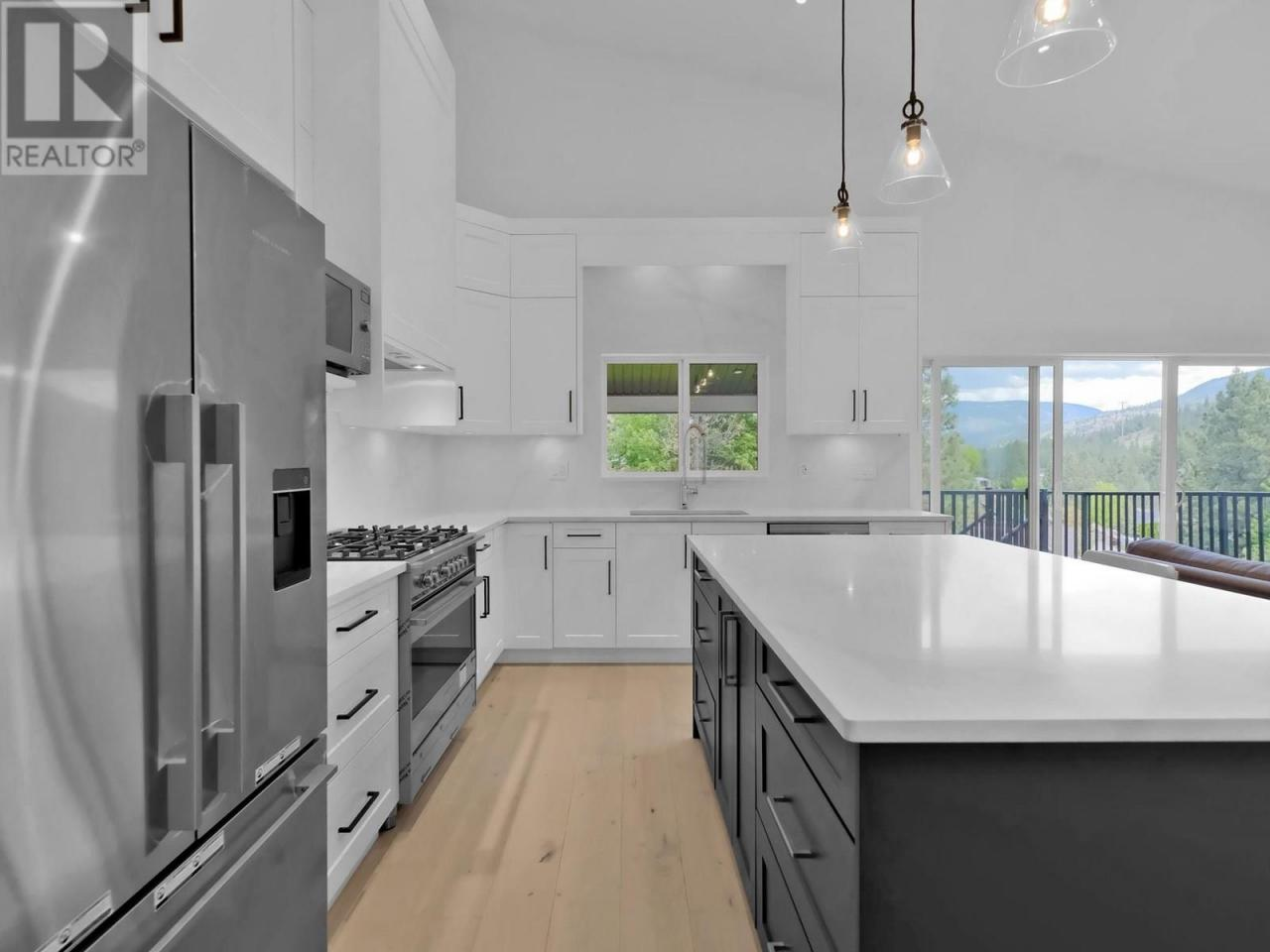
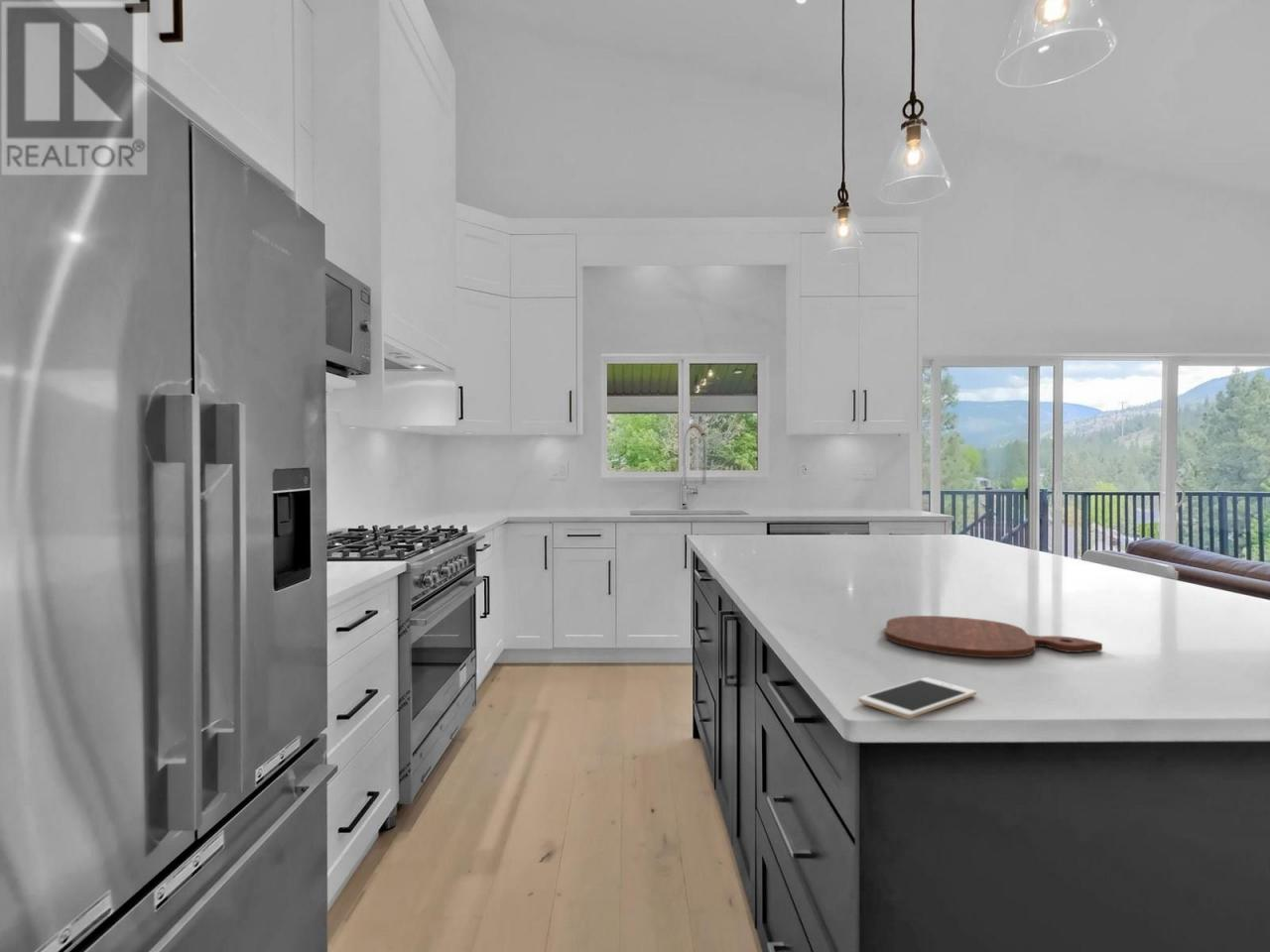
+ cell phone (918, 696)
+ cutting board (987, 637)
